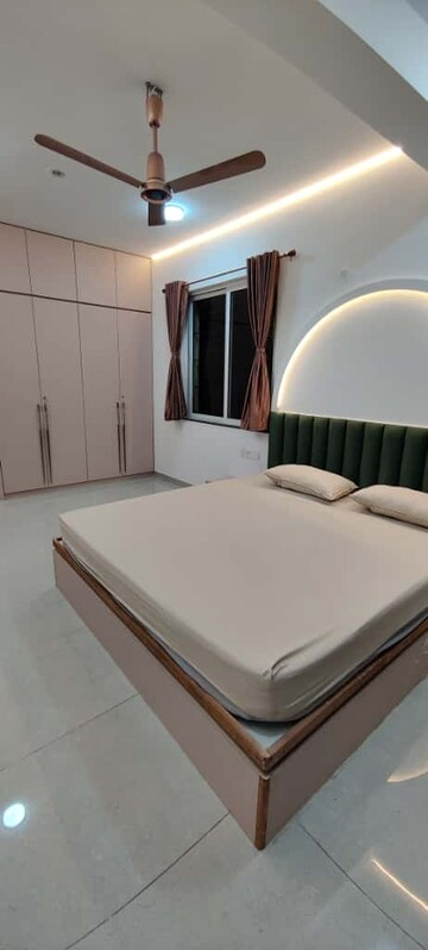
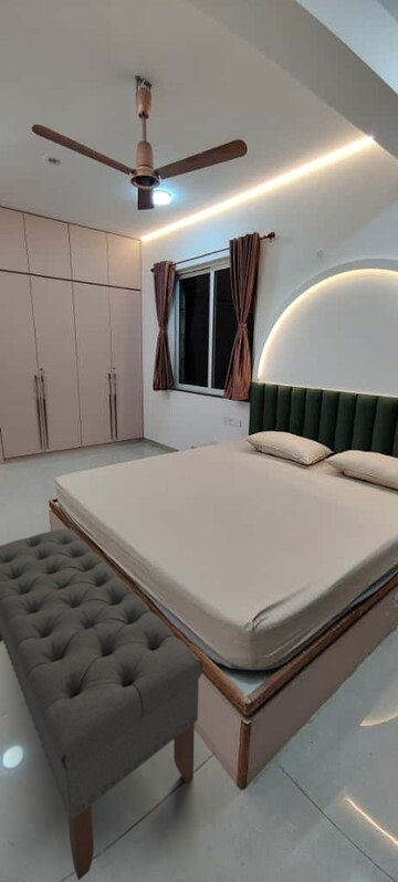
+ bench (72, 644)
